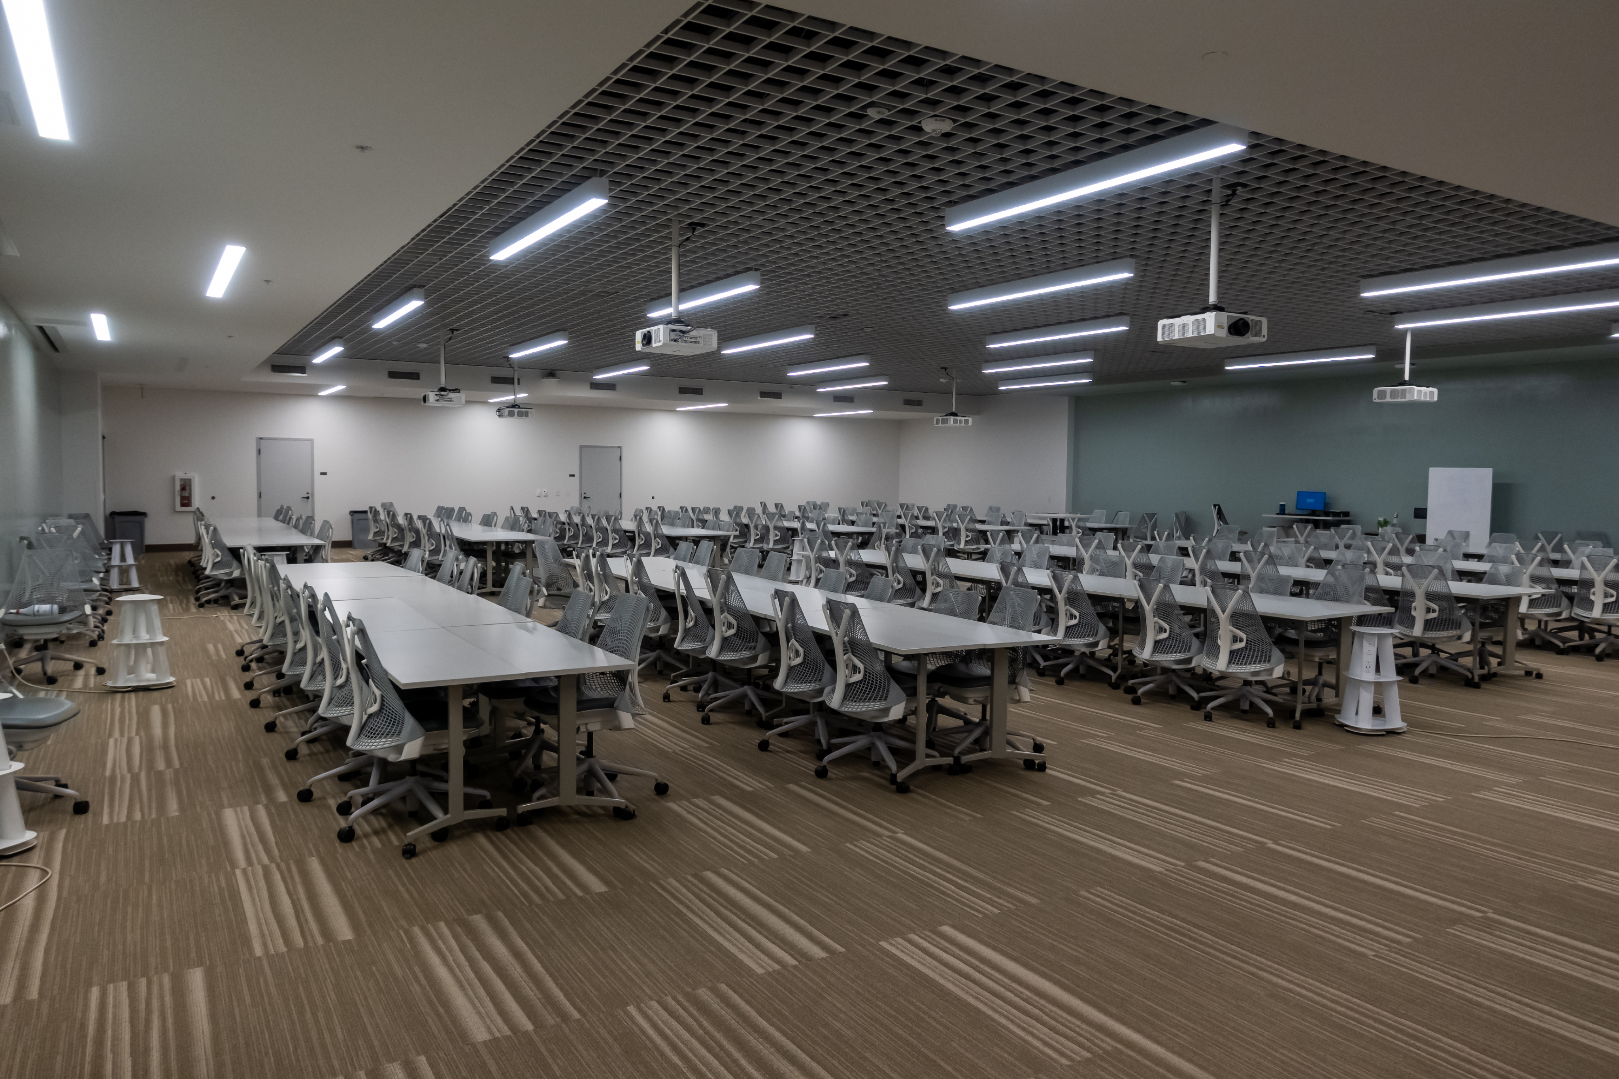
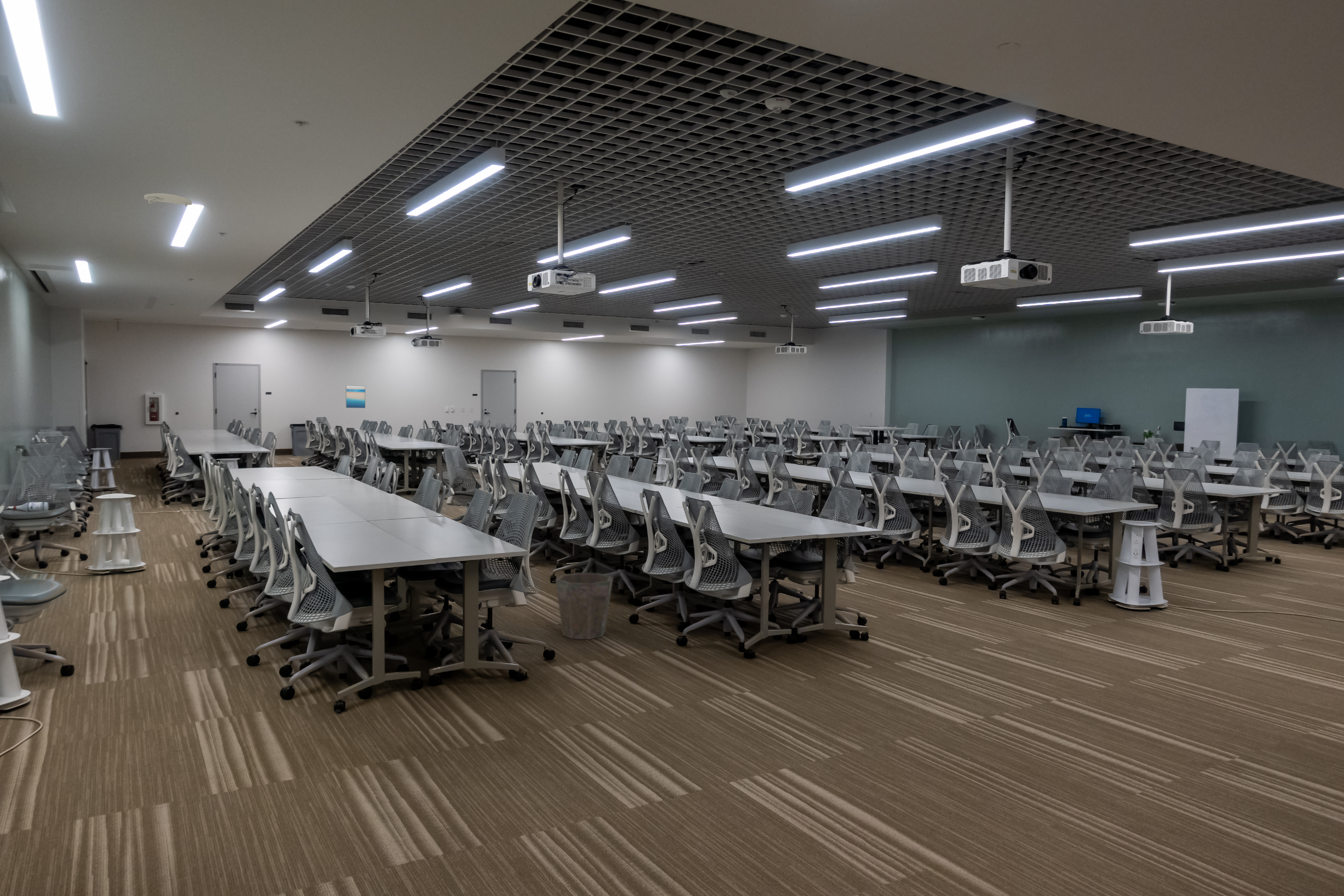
+ wall art (355, 397)
+ smoke detector (168, 201)
+ waste bin (584, 606)
